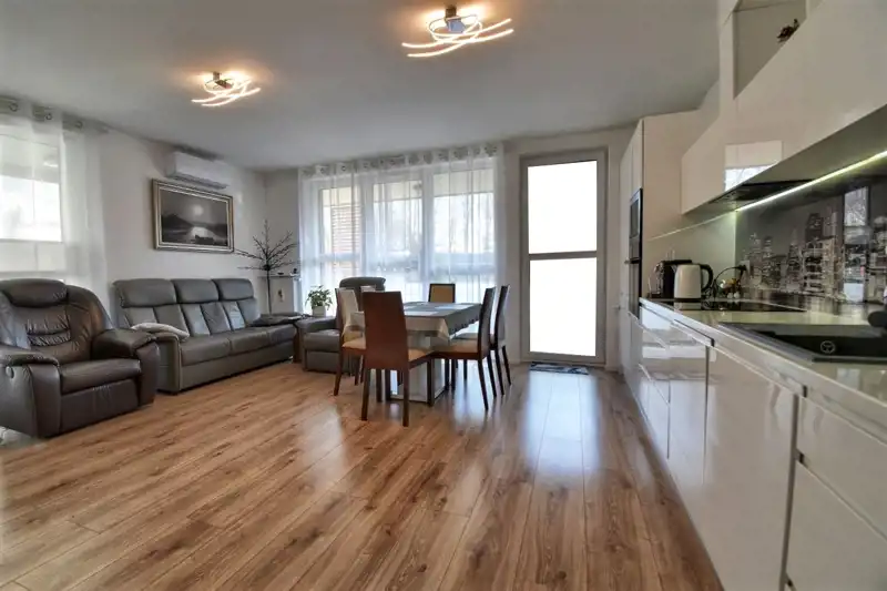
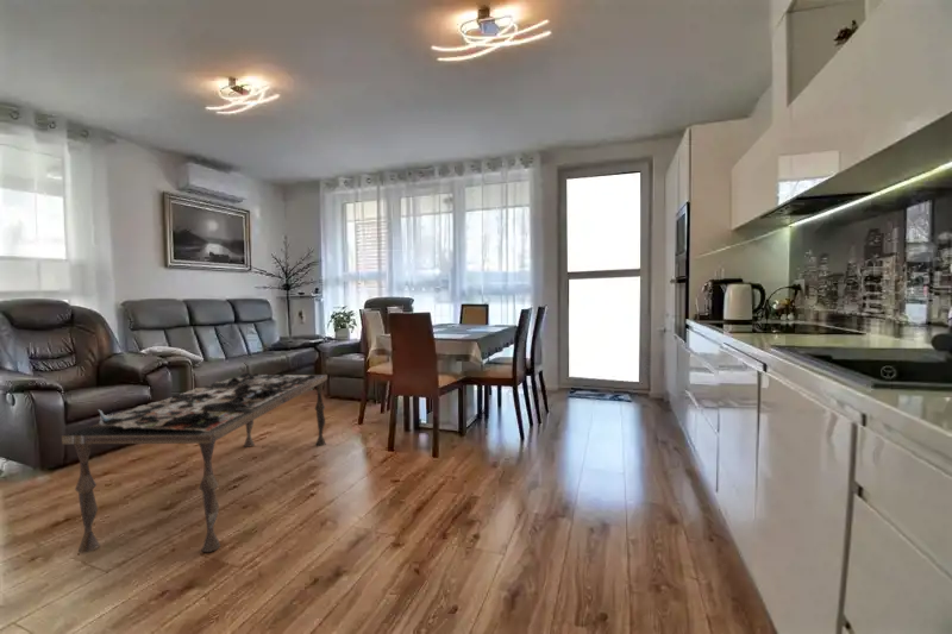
+ coffee table (232, 431)
